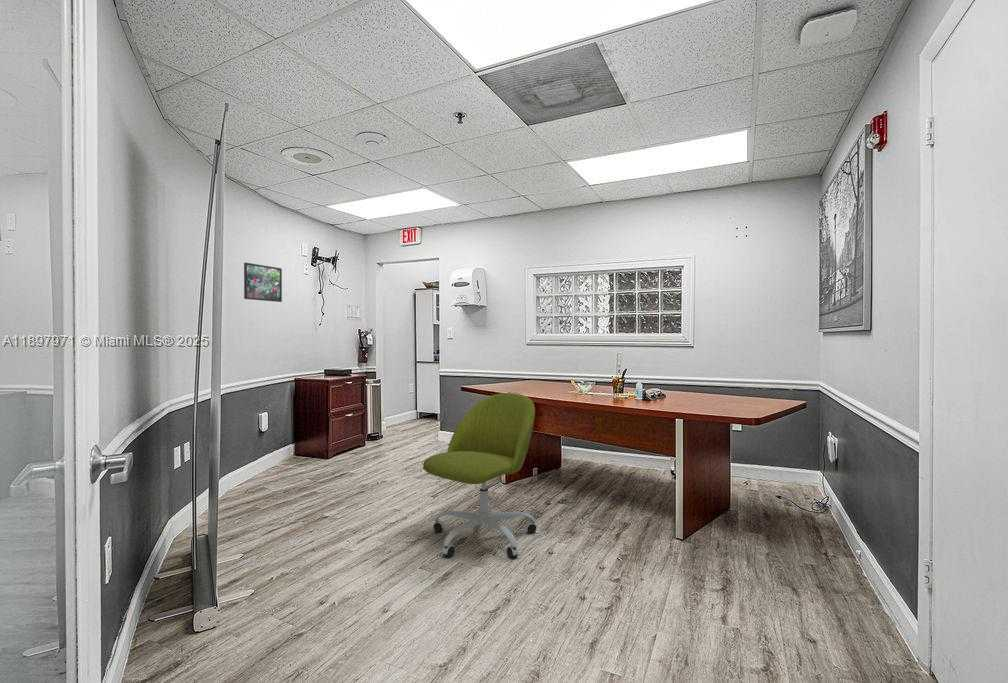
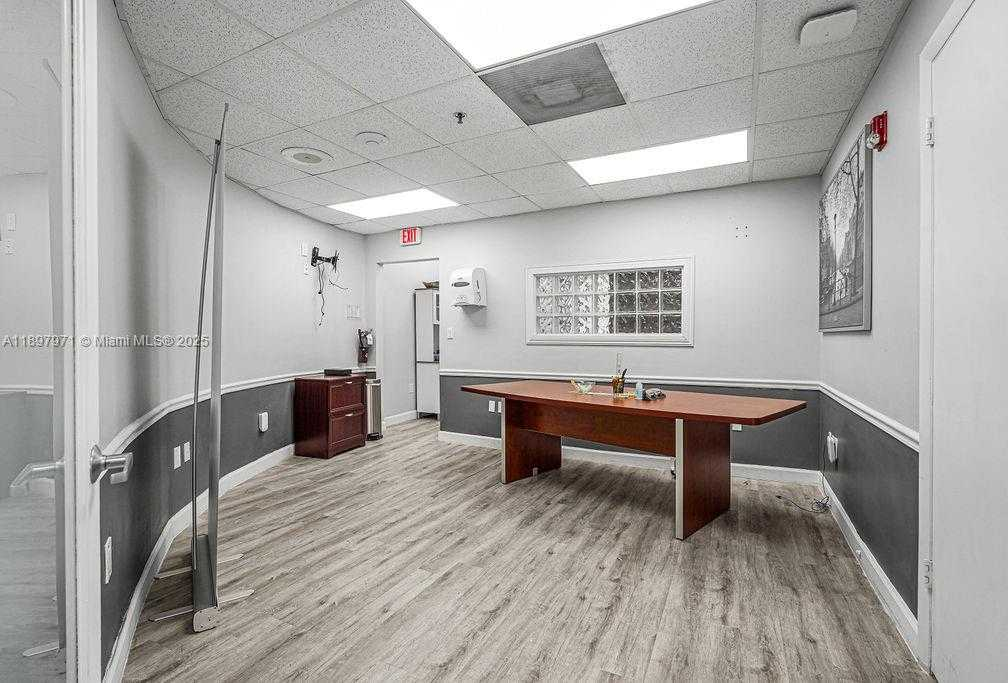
- office chair (482, 468)
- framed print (263, 283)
